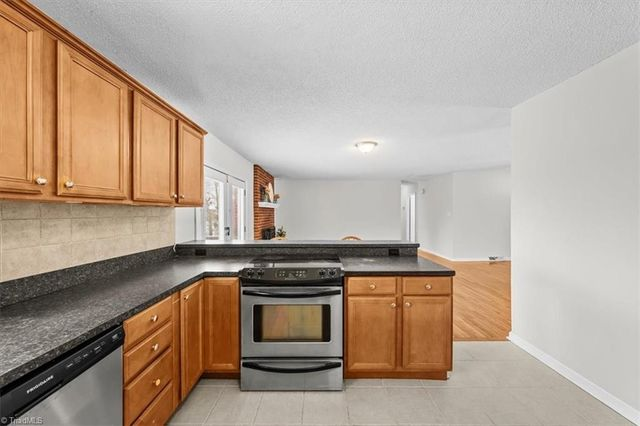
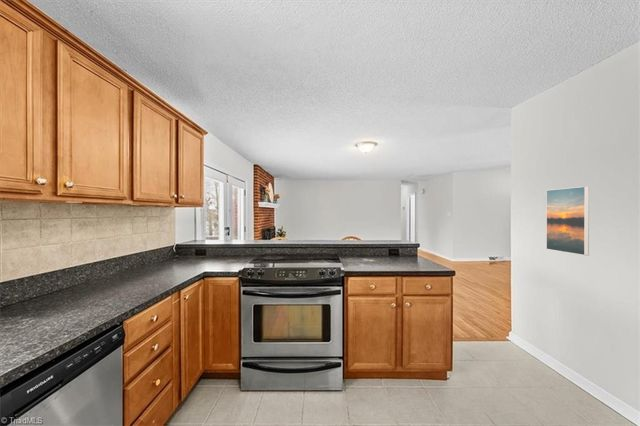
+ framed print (566, 220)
